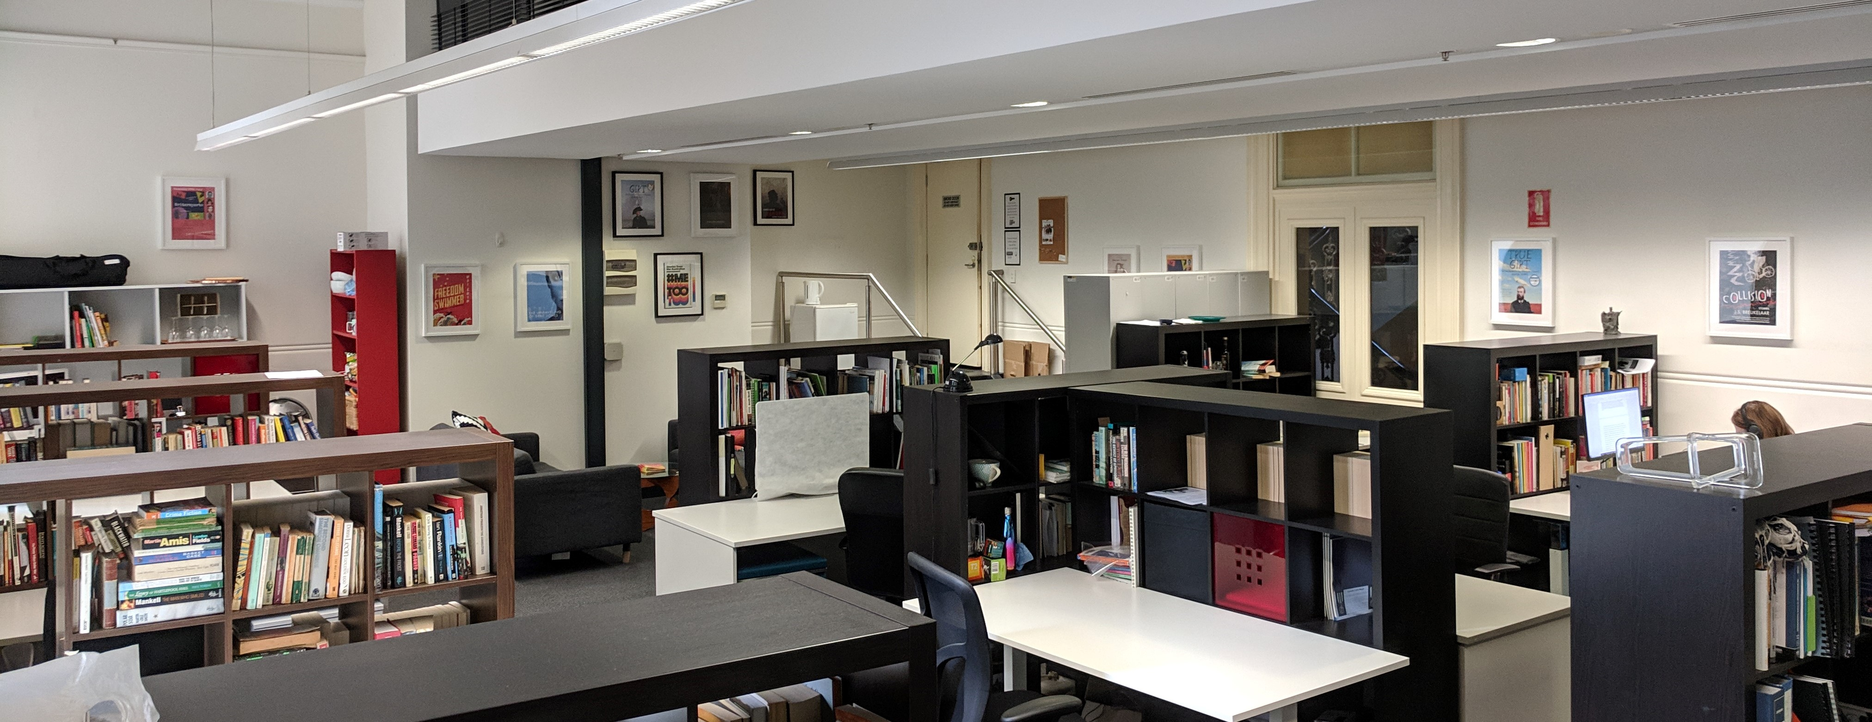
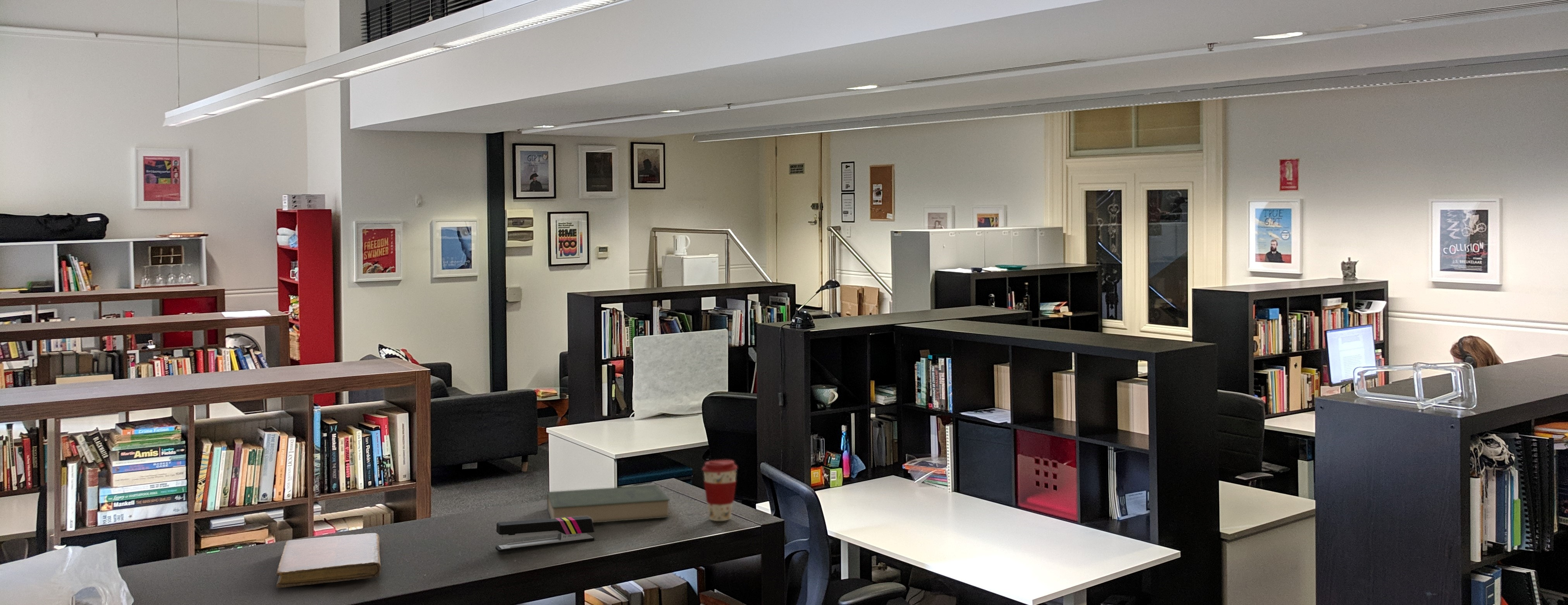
+ coffee cup (720, 490)
+ stapler (546, 531)
+ book (607, 504)
+ notebook (332, 558)
